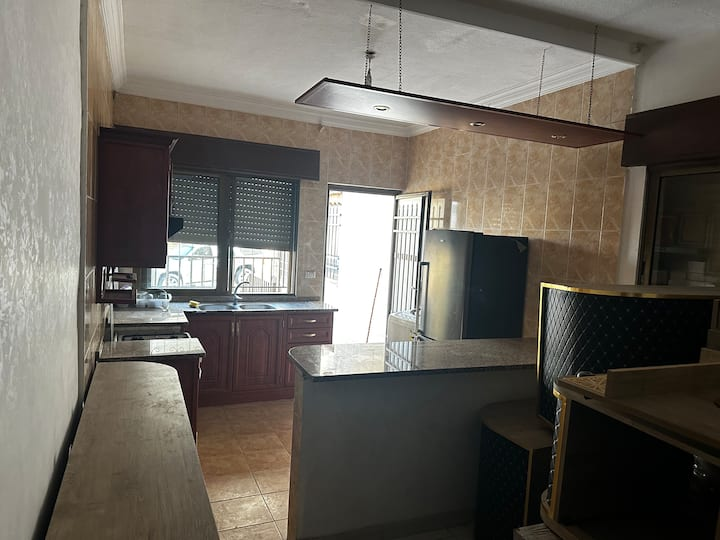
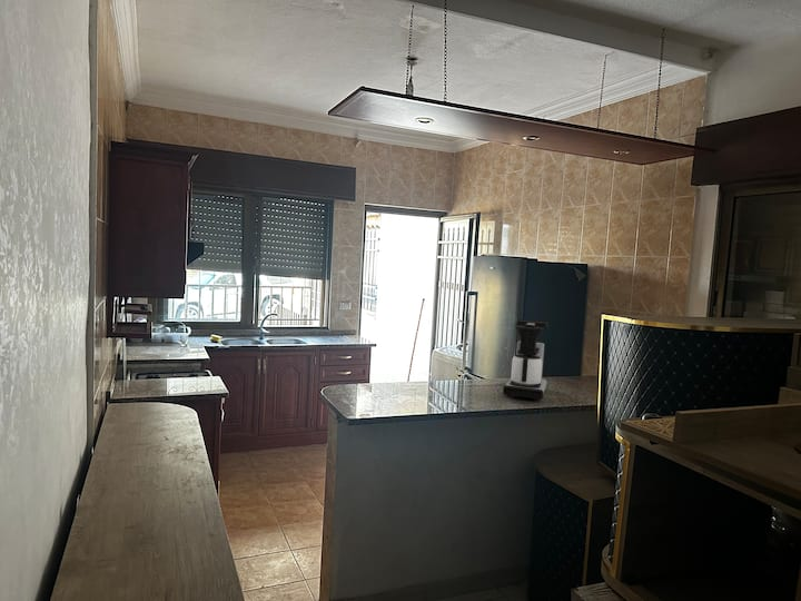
+ coffee maker (527, 357)
